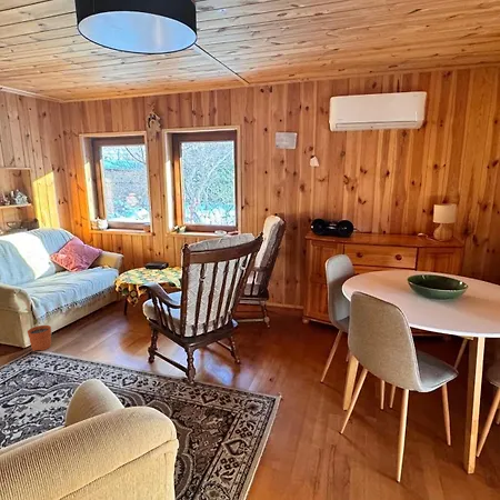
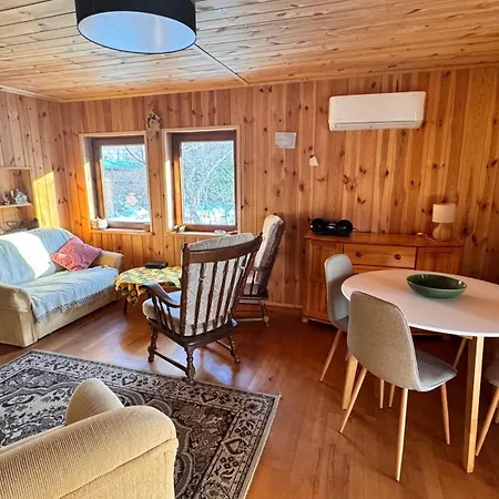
- plant pot (39, 333)
